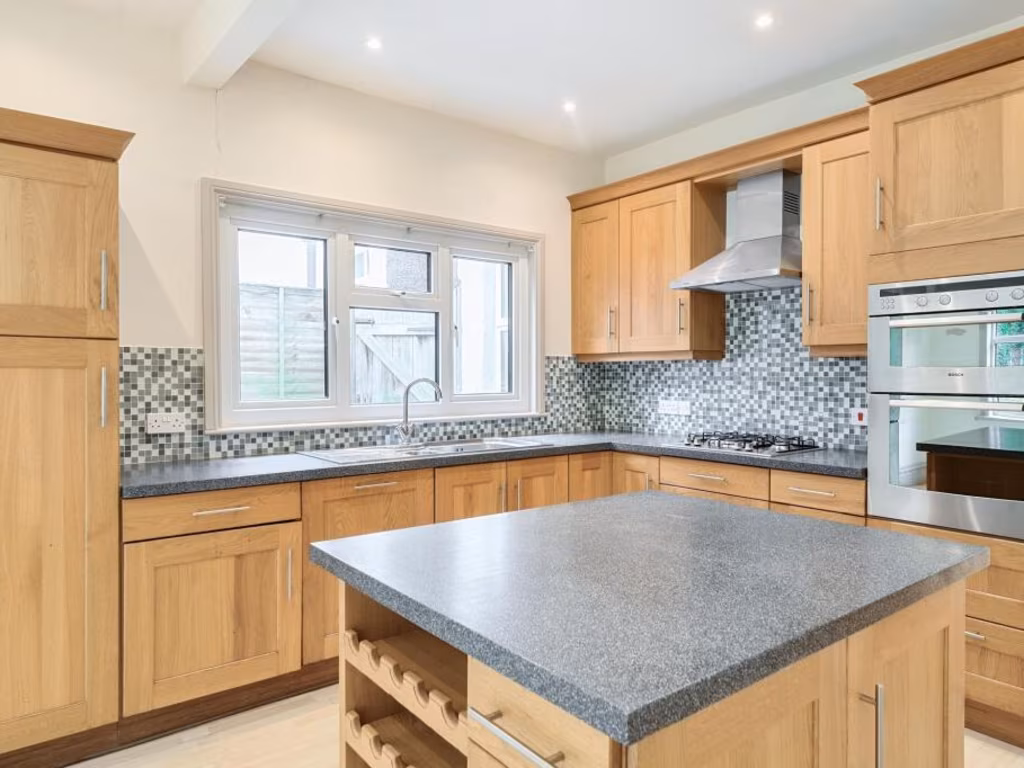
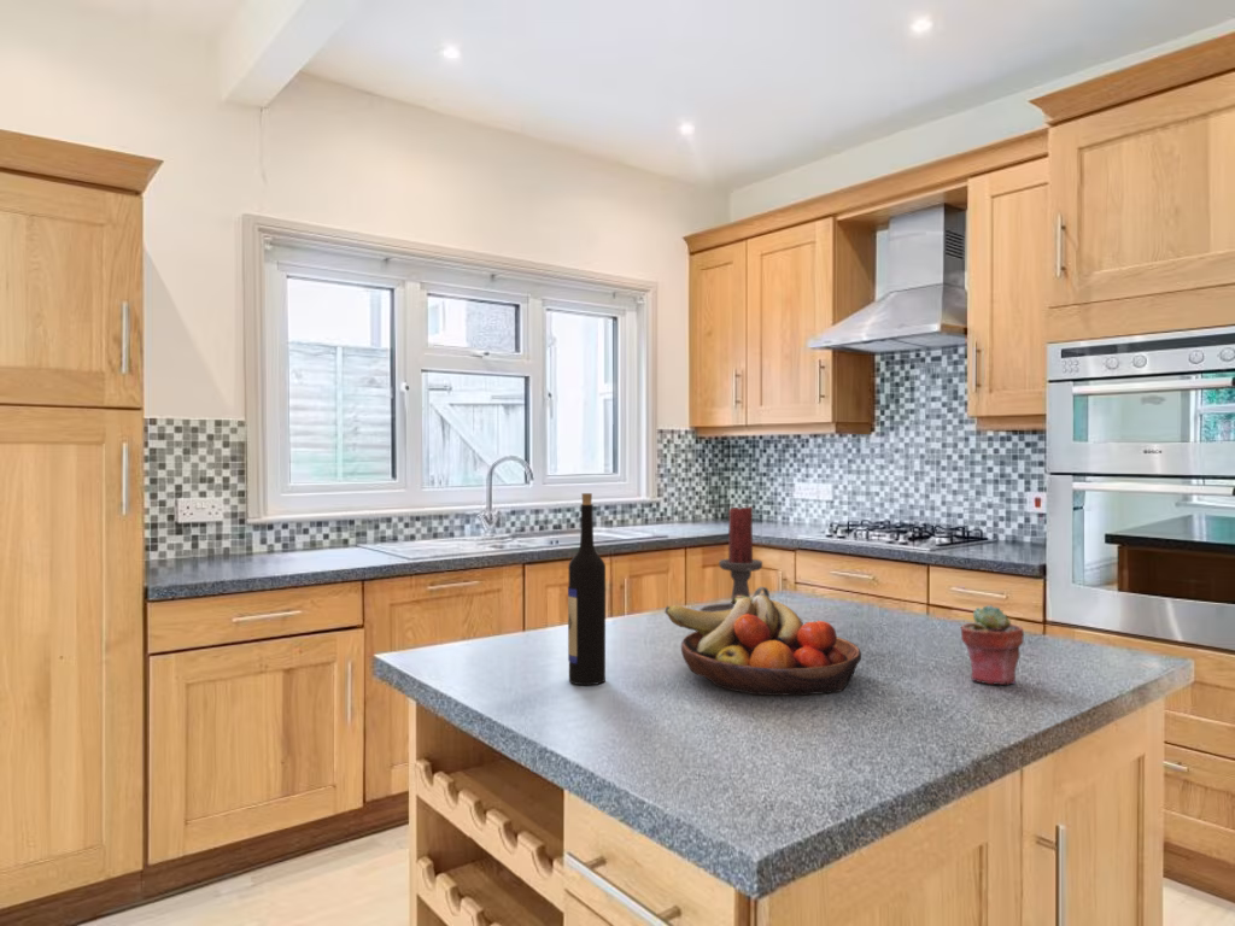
+ wine bottle (586, 586)
+ fruit bowl (767, 638)
+ potted succulent (991, 641)
+ candle holder (745, 561)
